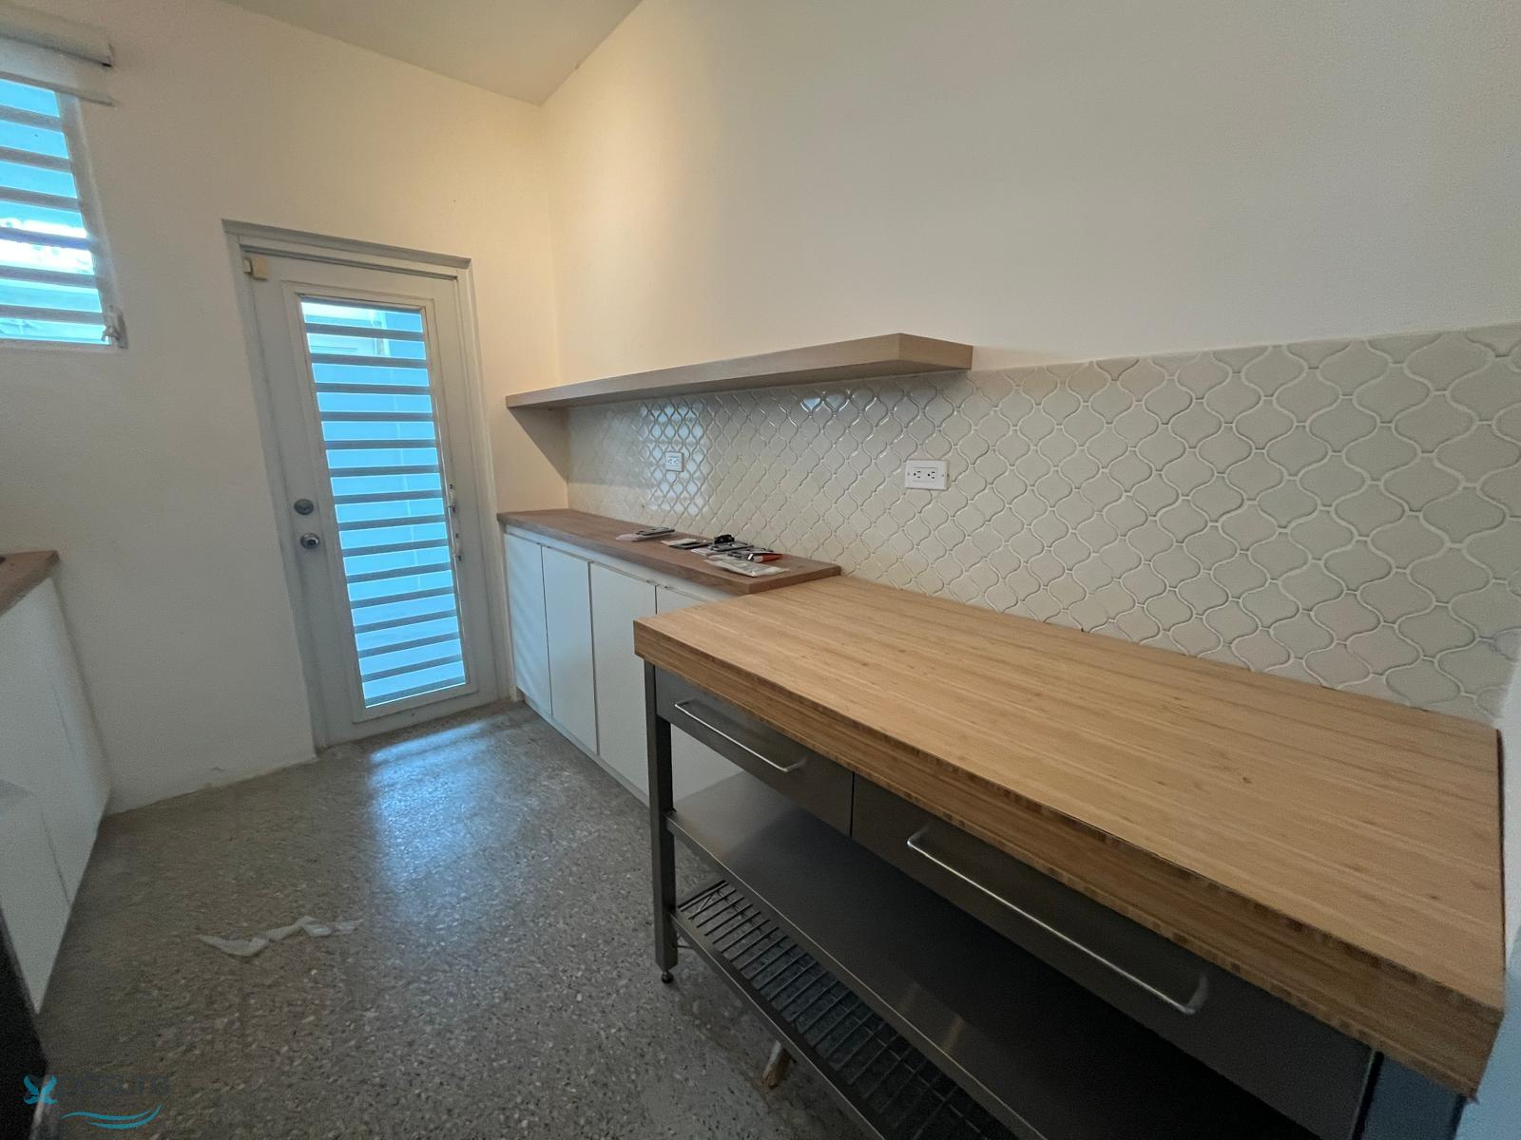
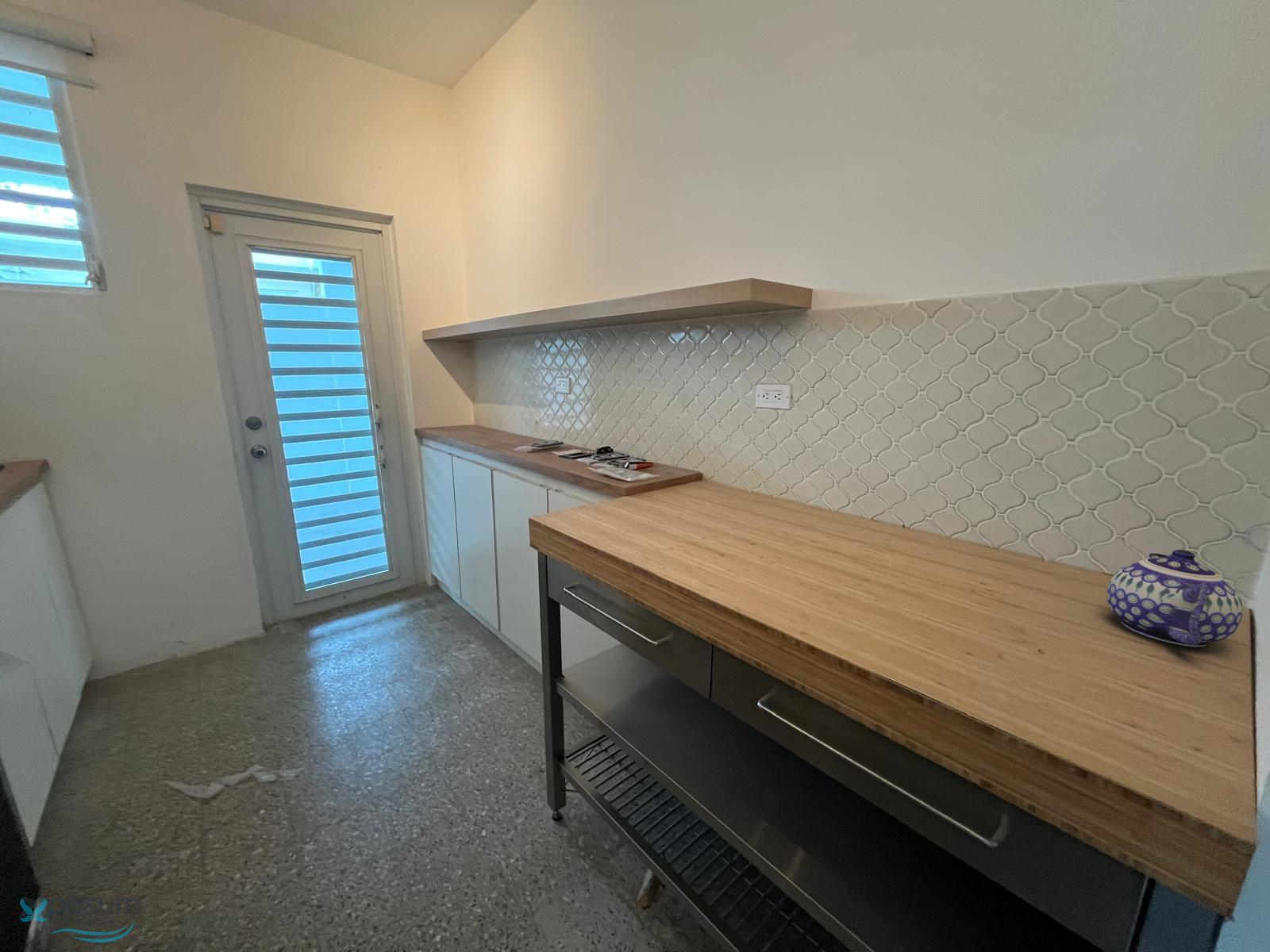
+ teapot (1173, 592)
